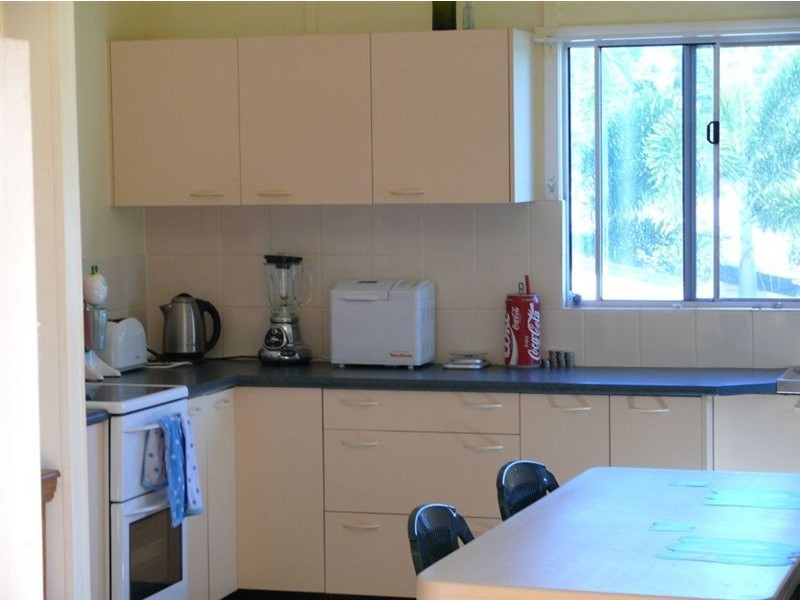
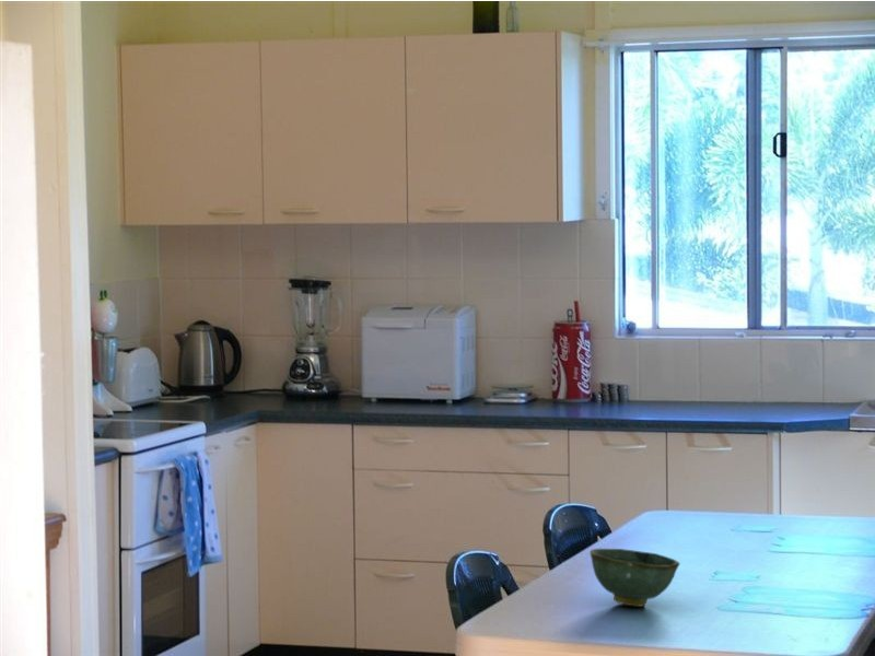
+ bowl (634, 577)
